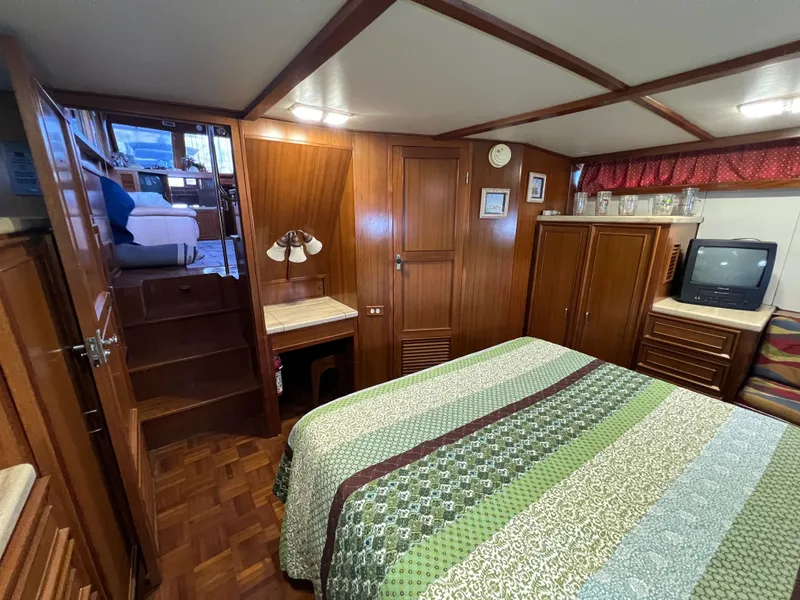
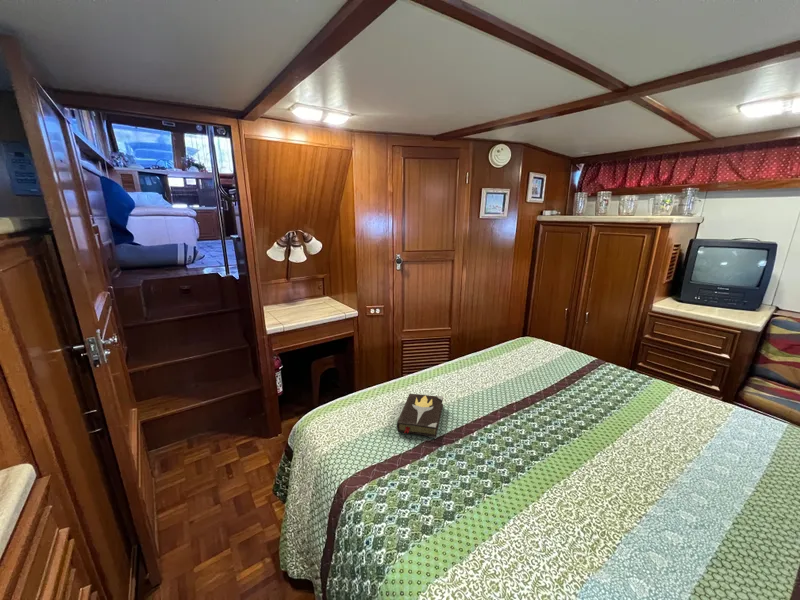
+ hardback book (421, 412)
